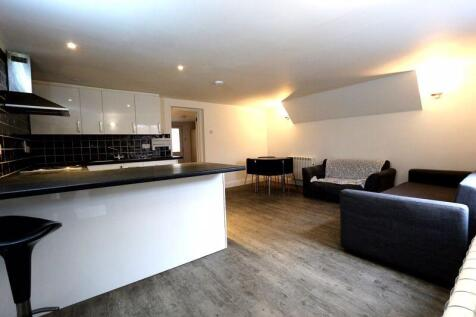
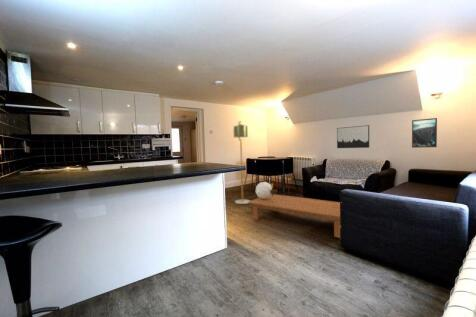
+ wall art (352, 137)
+ coffee table (300, 212)
+ floor lamp (241, 161)
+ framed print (424, 133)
+ decorative sphere (265, 190)
